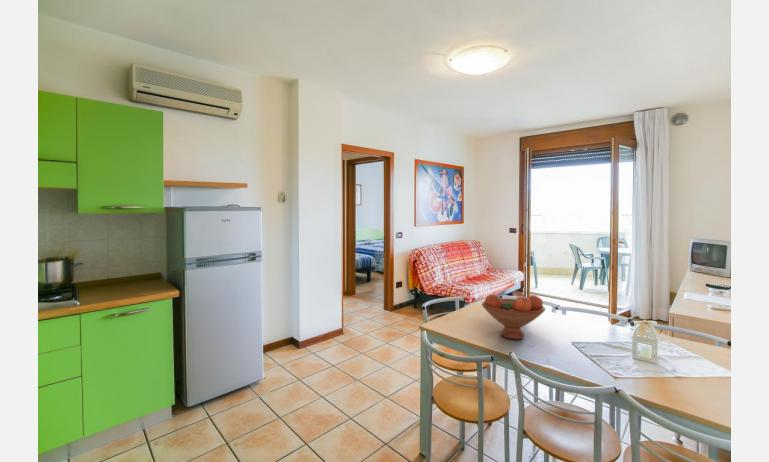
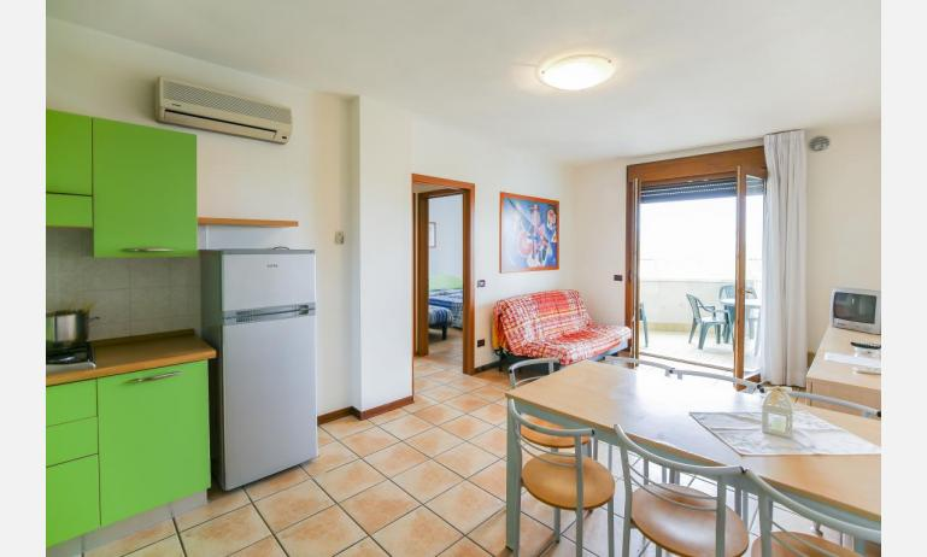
- fruit bowl (512, 314)
